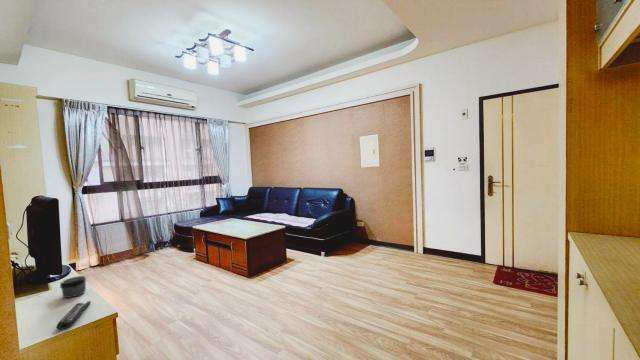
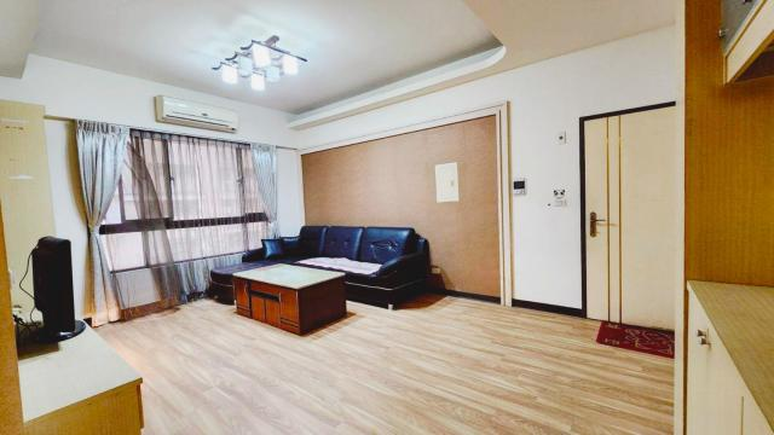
- remote control (75, 313)
- jar (73, 287)
